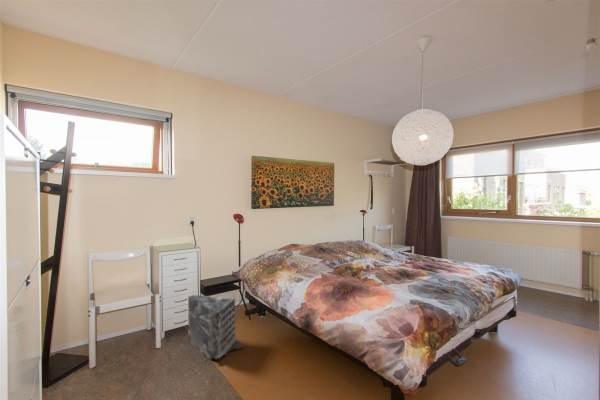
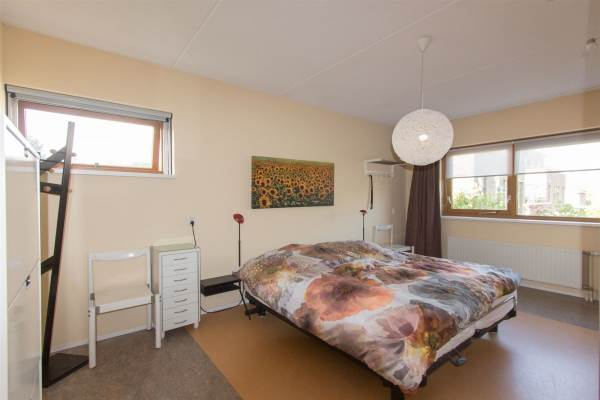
- architectural model (217, 322)
